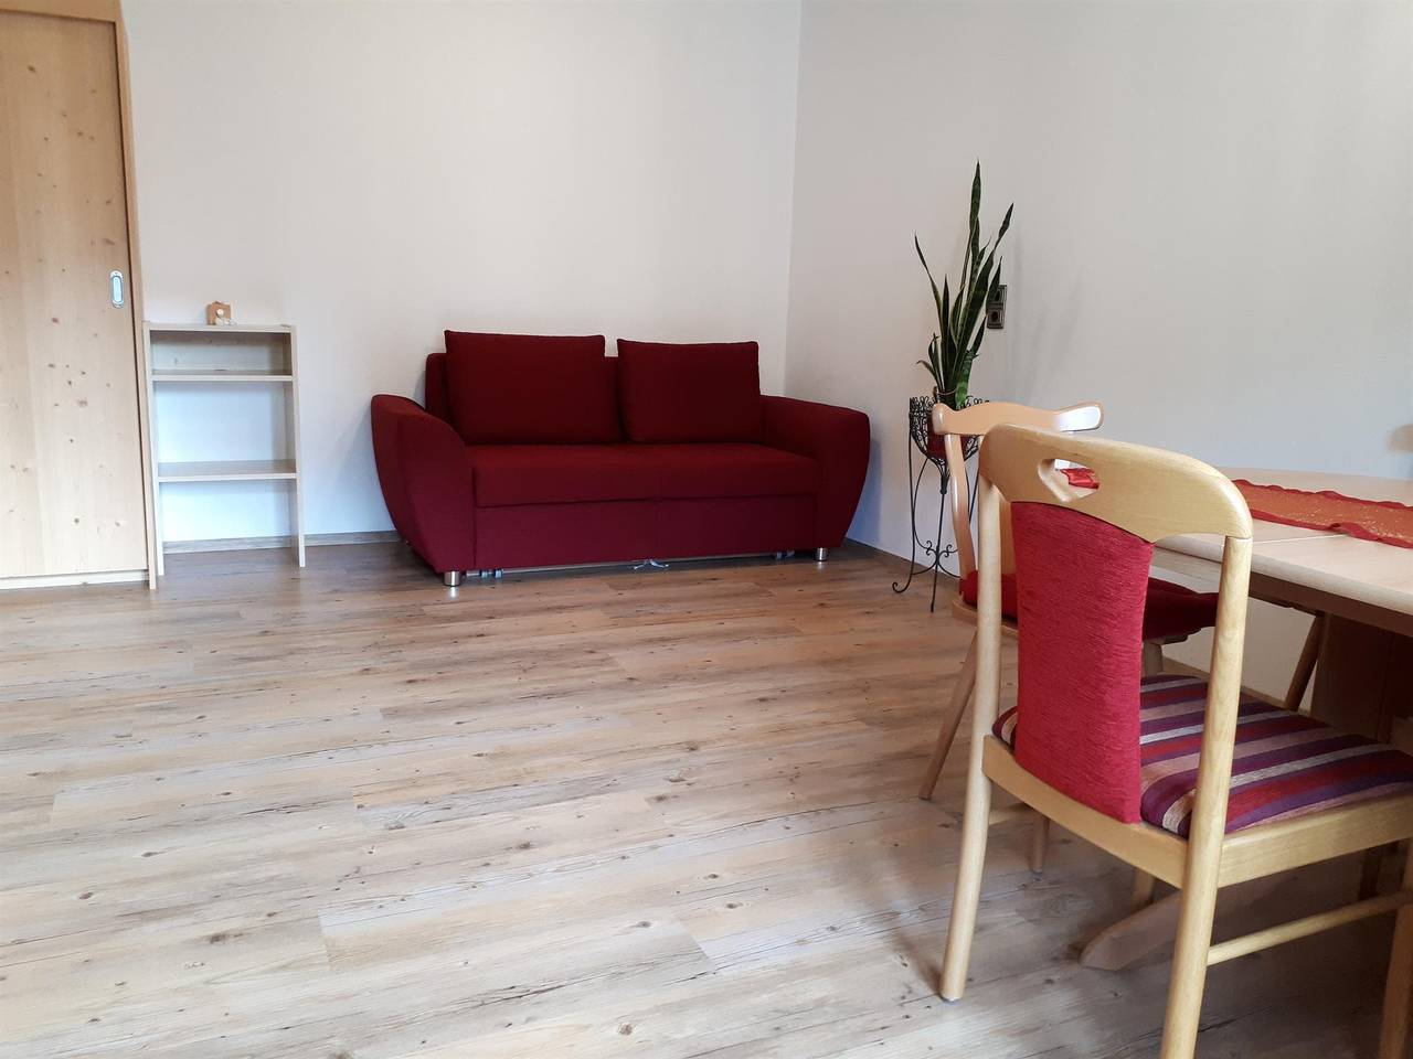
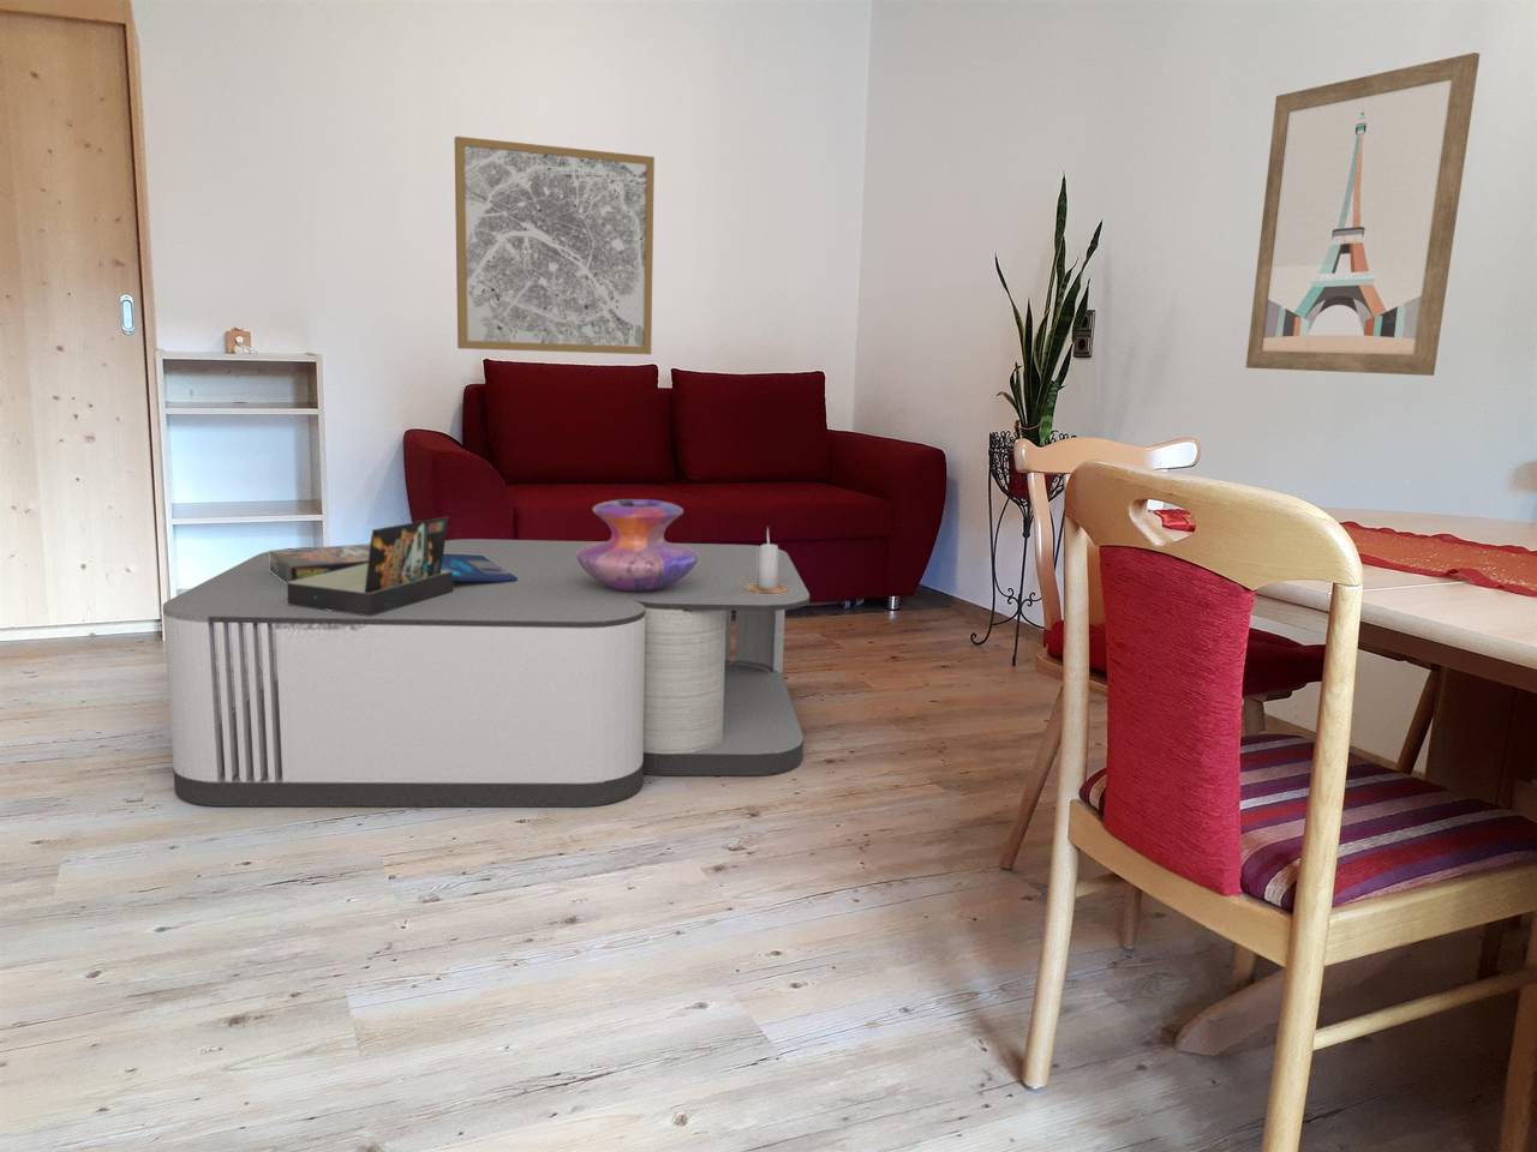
+ coffee table (523, 652)
+ board game (368, 543)
+ wall art (1349, 226)
+ decorative vase (638, 543)
+ wall art (557, 250)
+ candle (767, 557)
